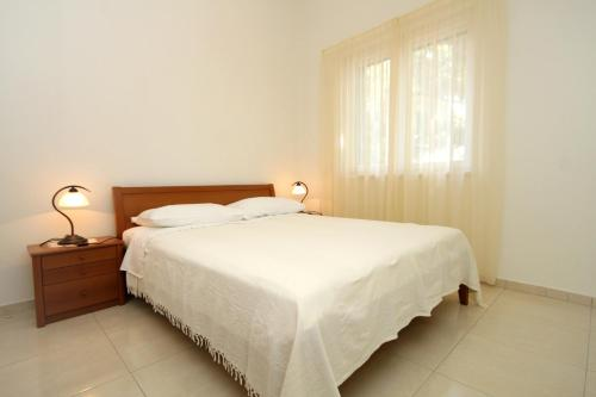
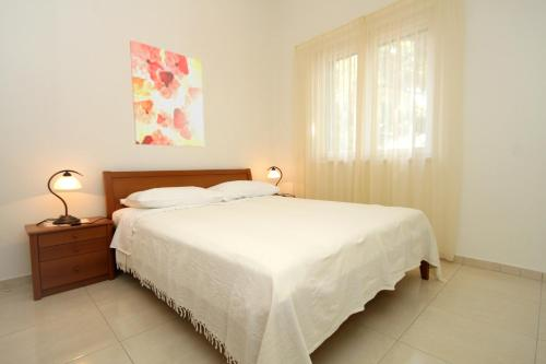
+ wall art (170, 98)
